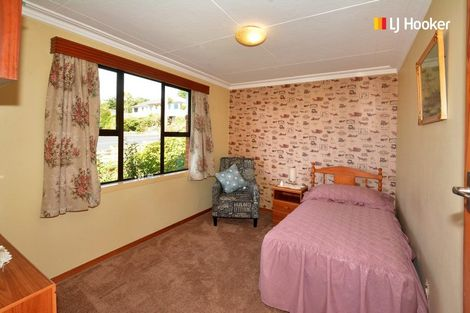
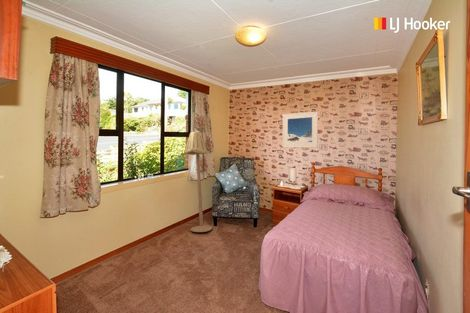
+ floor lamp (197, 179)
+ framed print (299, 130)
